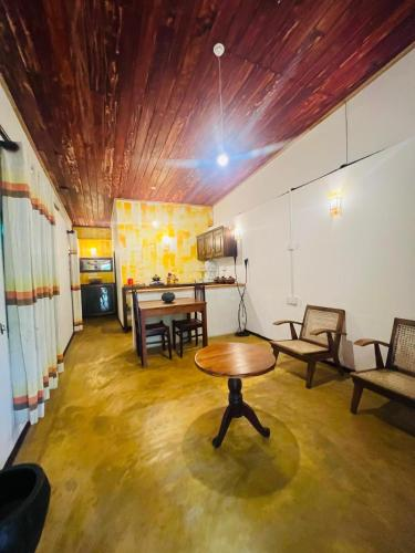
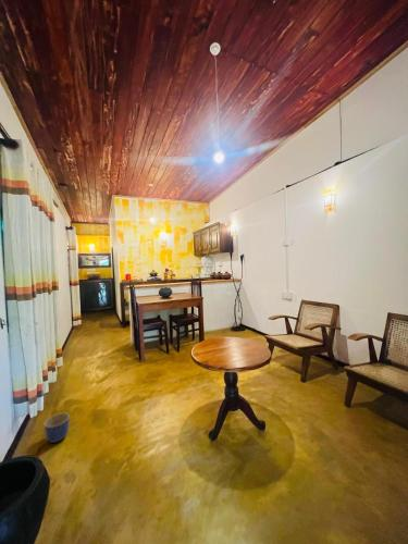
+ planter (57, 429)
